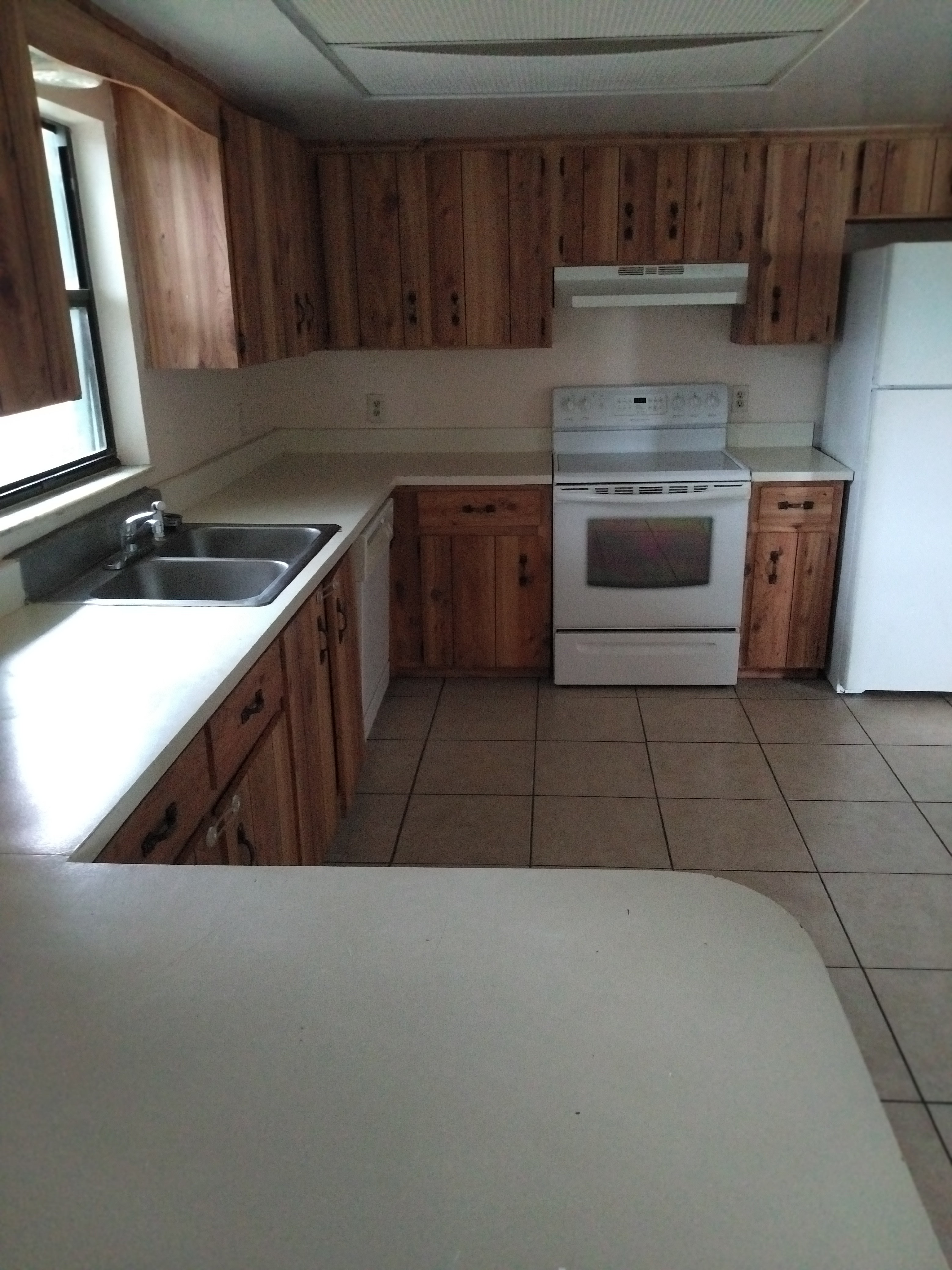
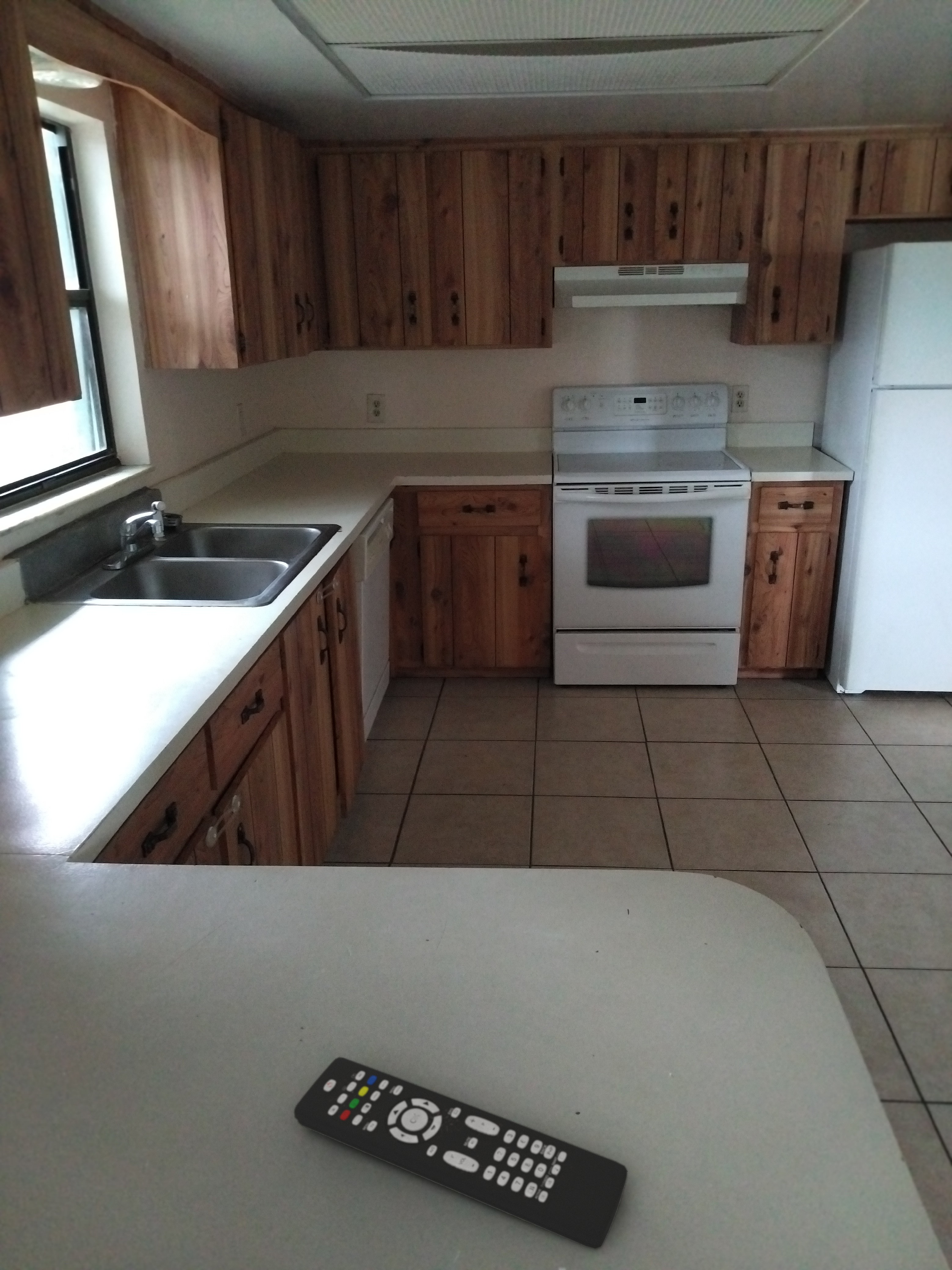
+ remote control (454, 1146)
